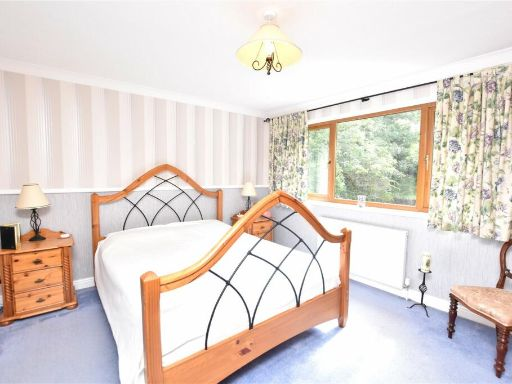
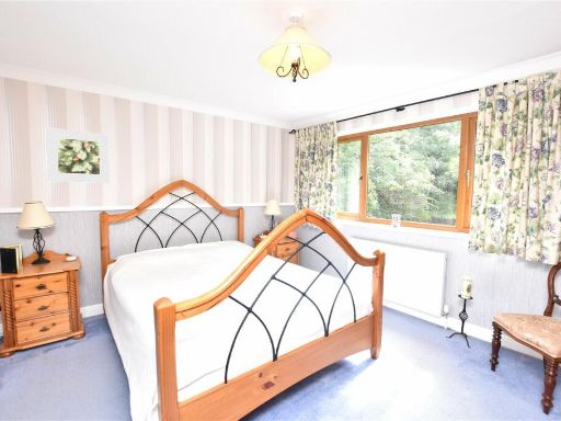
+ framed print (79, 157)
